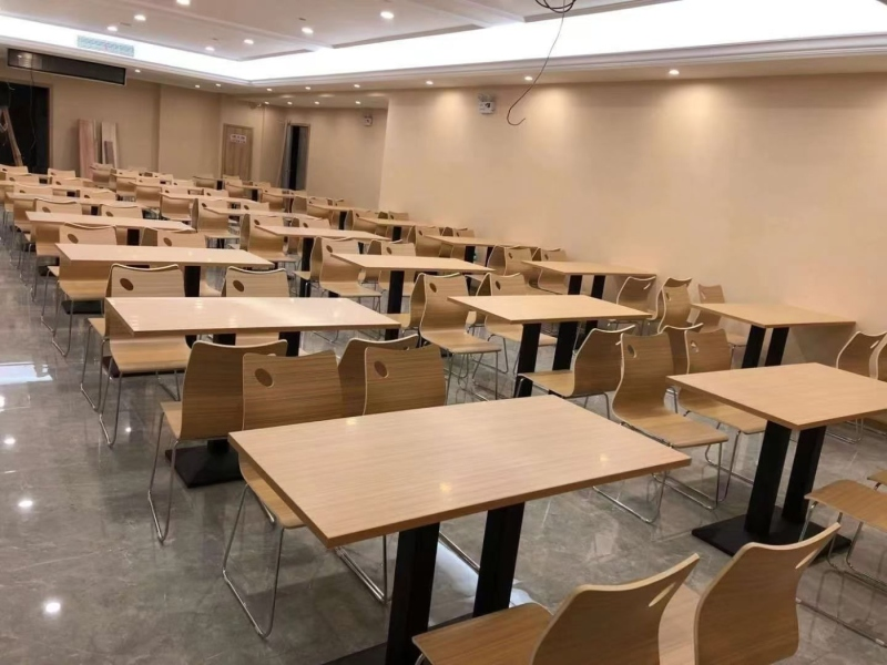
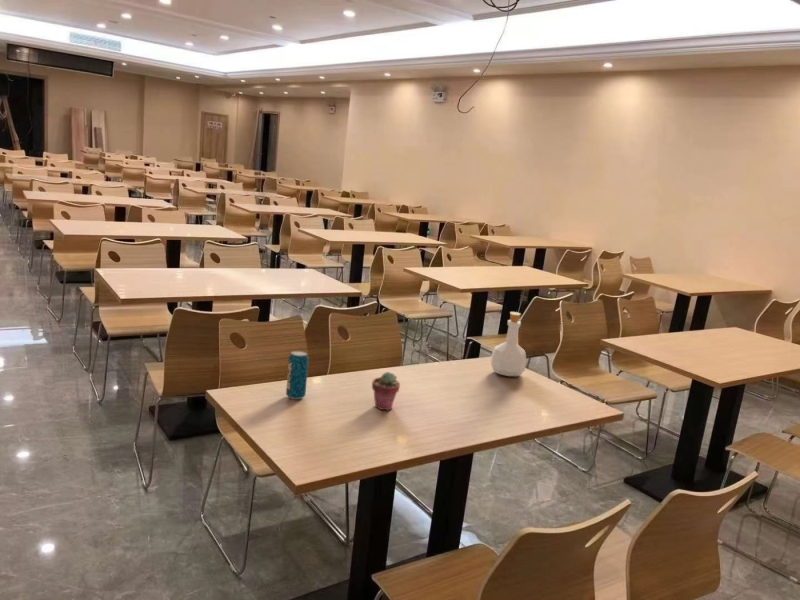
+ potted succulent (385, 389)
+ bottle (511, 343)
+ beverage can (297, 375)
